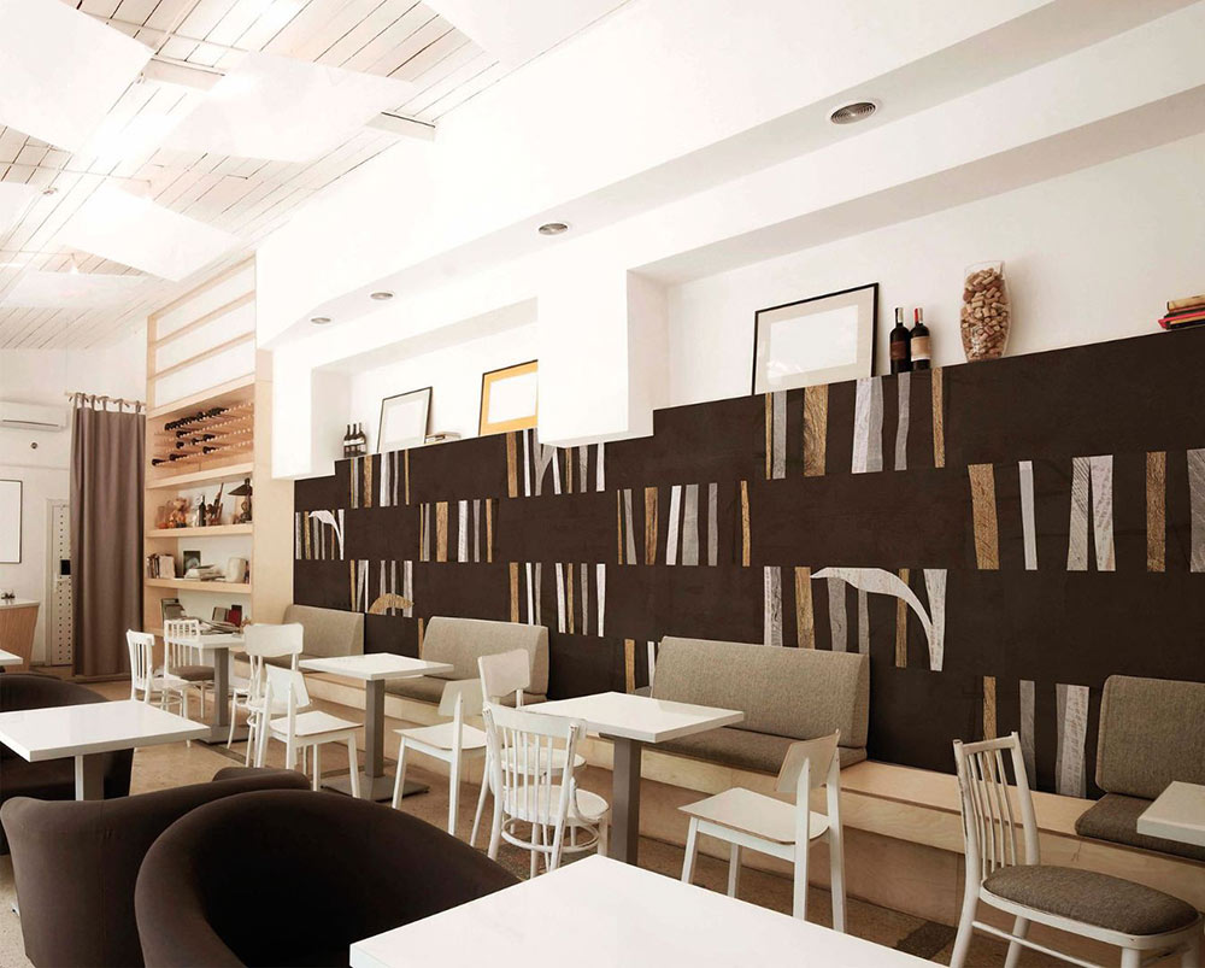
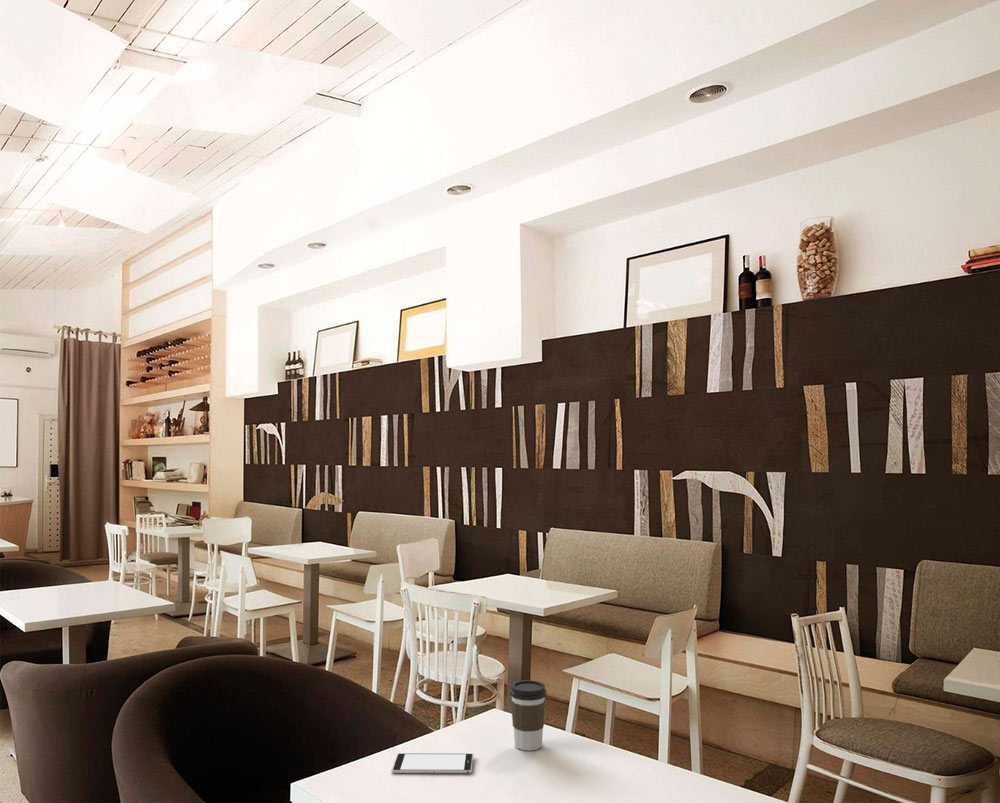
+ smartphone (433, 763)
+ coffee cup (528, 715)
